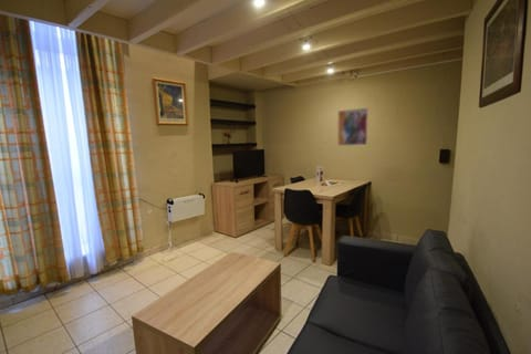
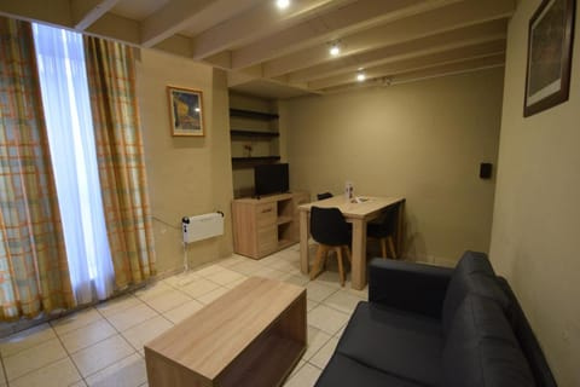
- wall art (352, 127)
